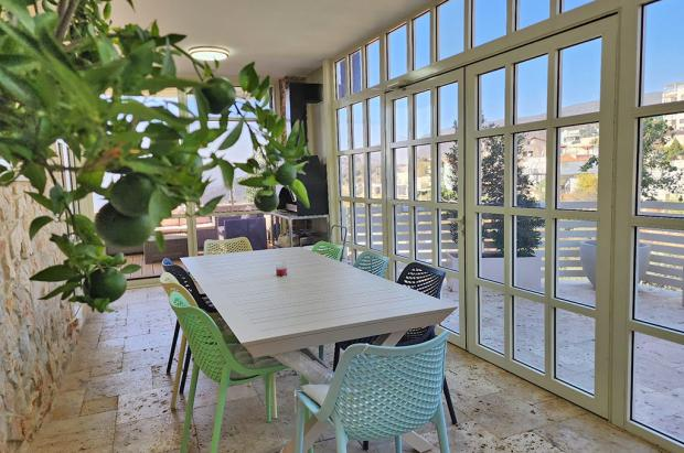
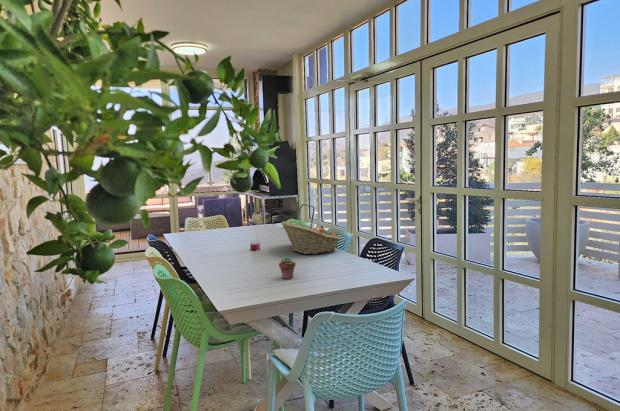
+ potted succulent (287, 266)
+ fruit basket (310, 235)
